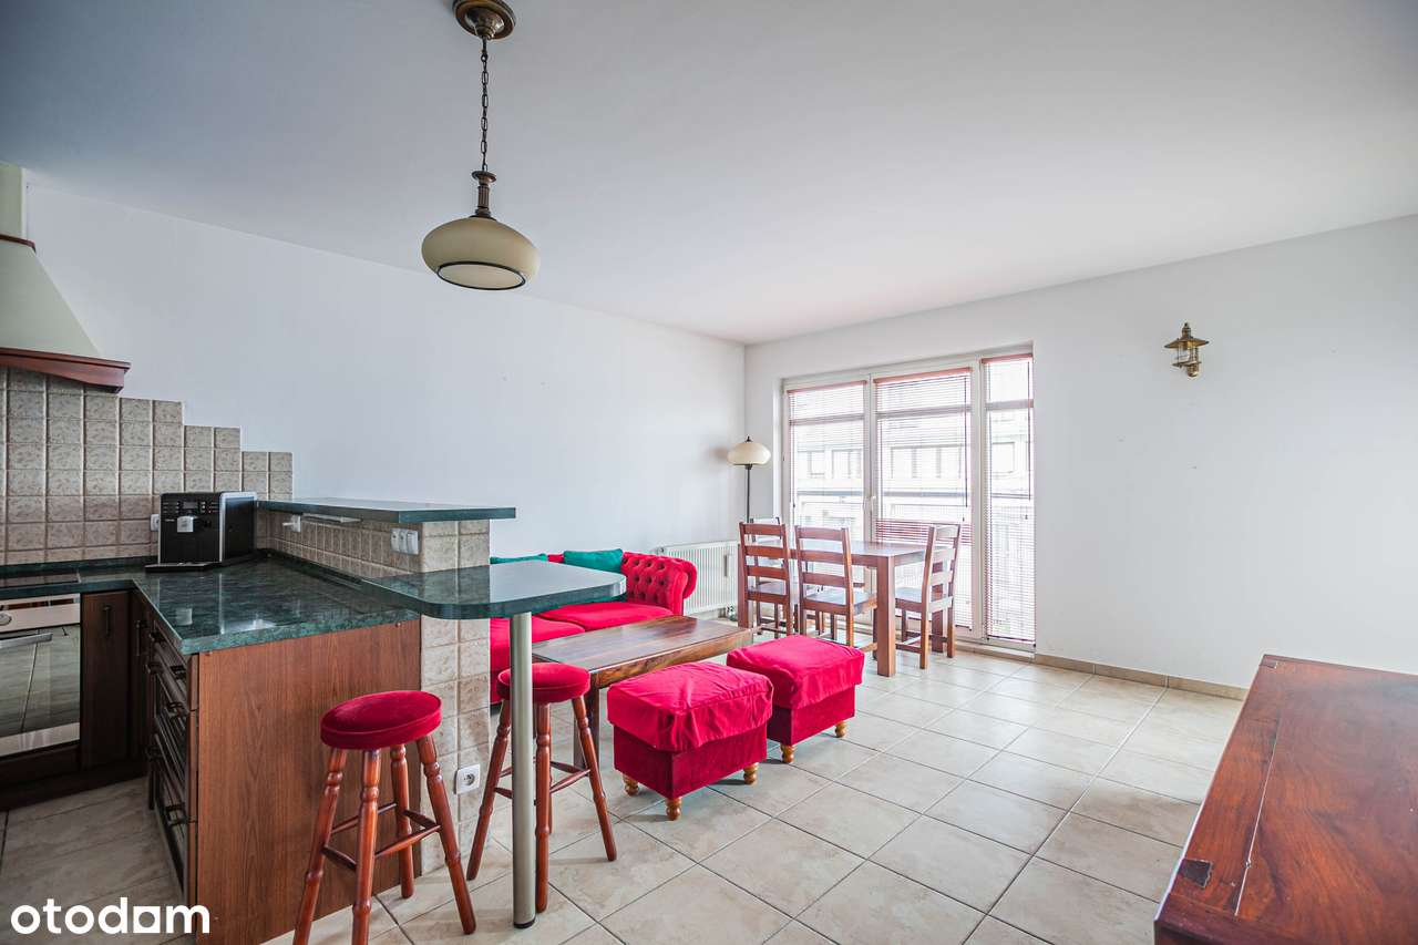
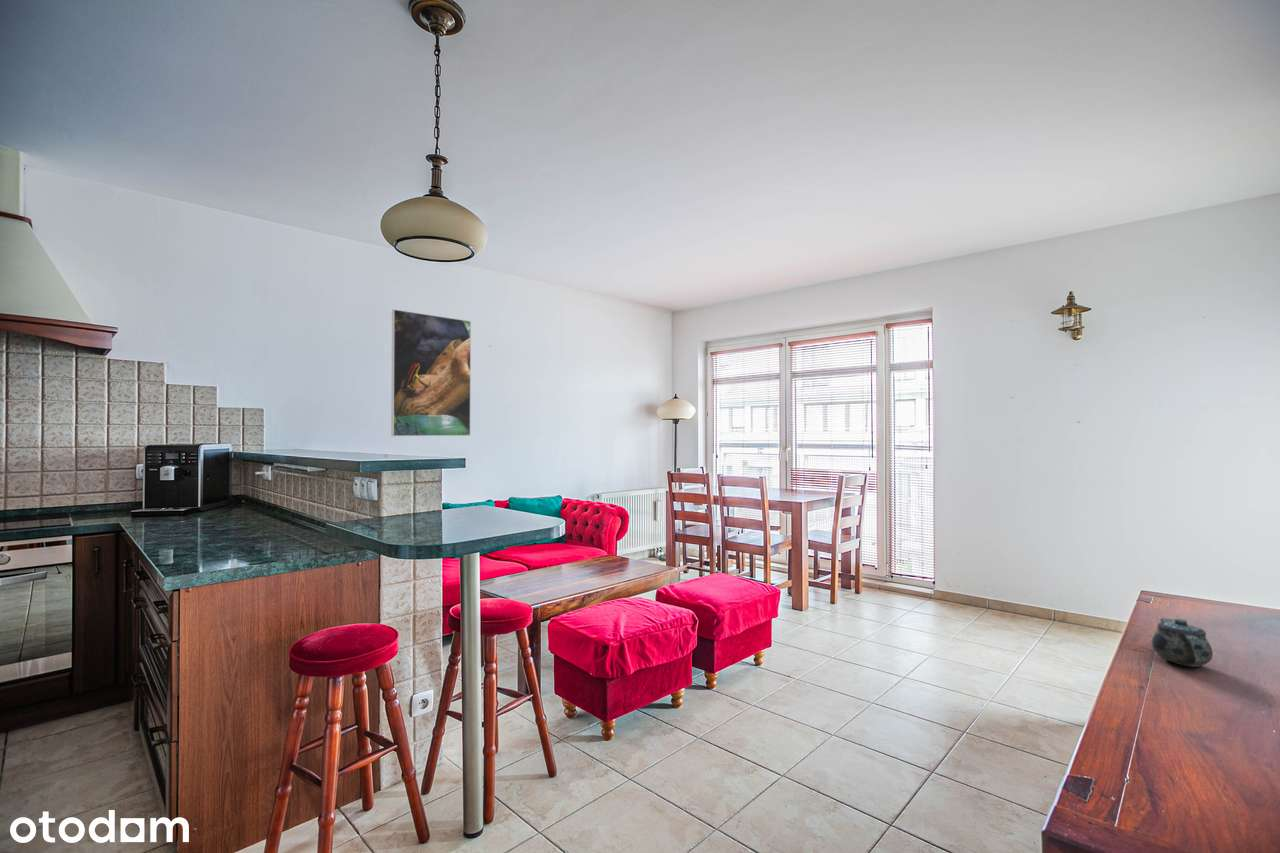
+ chinaware (1181, 641)
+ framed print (433, 375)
